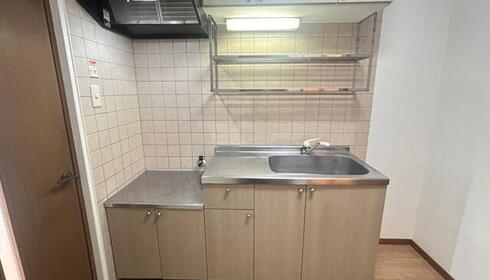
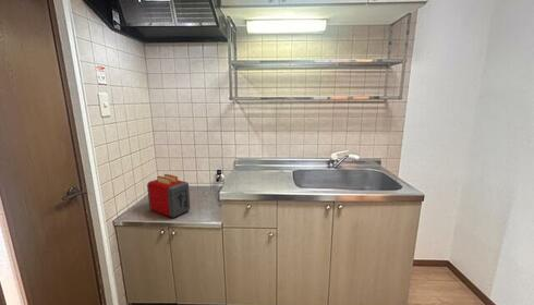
+ toaster (169, 193)
